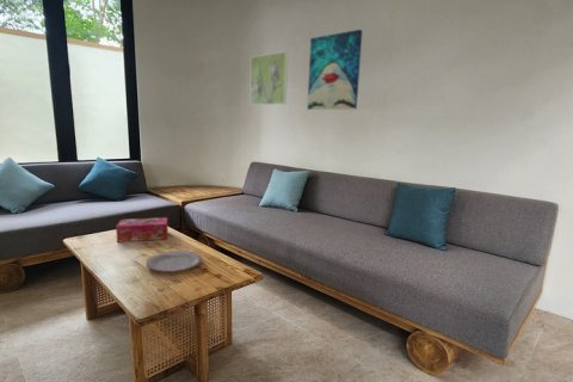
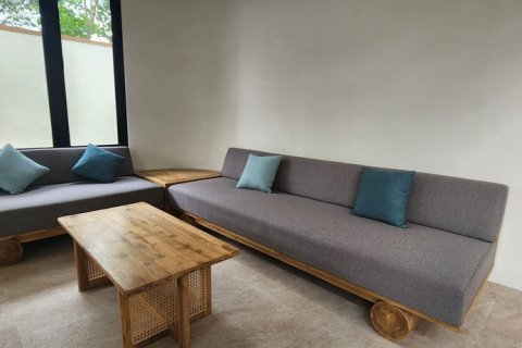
- tissue box (143, 229)
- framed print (267, 79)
- wall art (332, 72)
- plate (174, 261)
